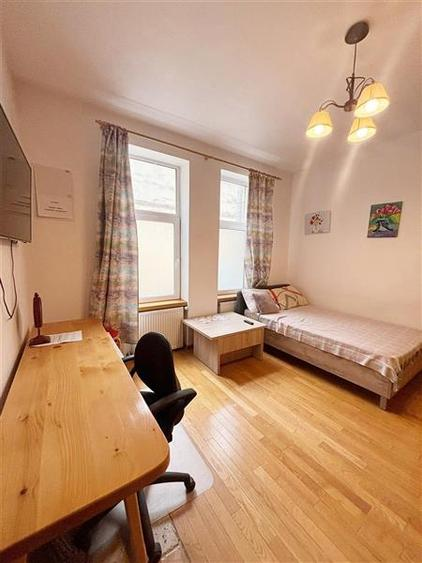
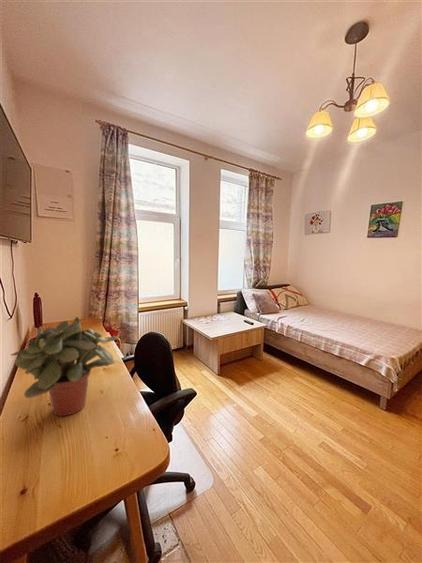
+ potted plant (69, 362)
